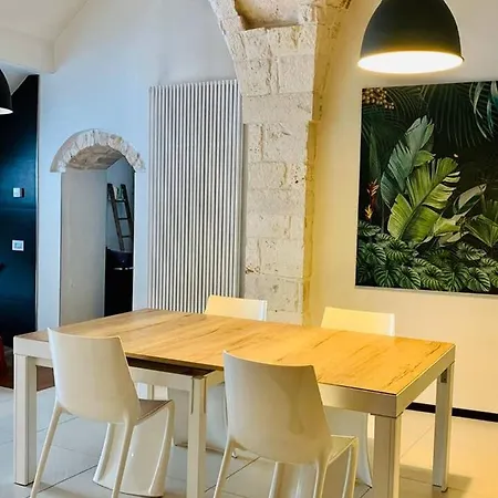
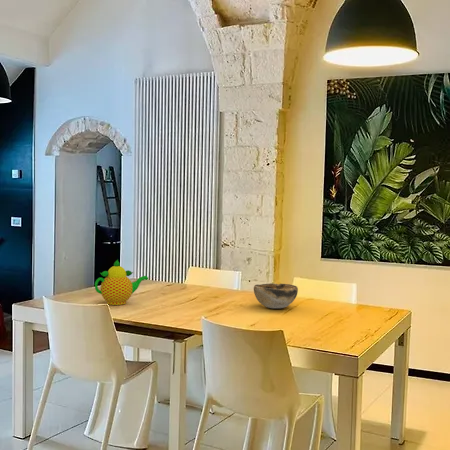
+ teapot (121, 281)
+ decorative bowl (275, 296)
